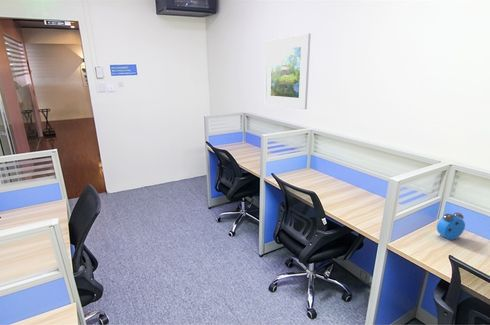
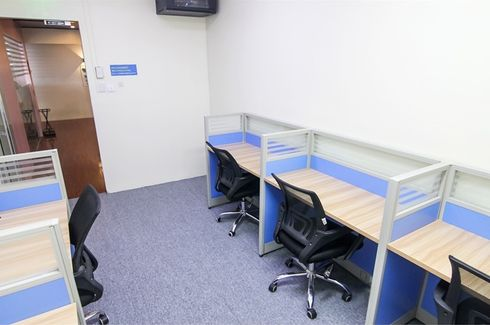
- alarm clock (451, 225)
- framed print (284, 73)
